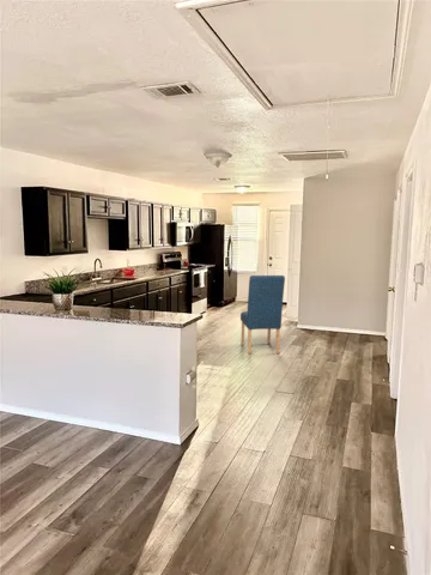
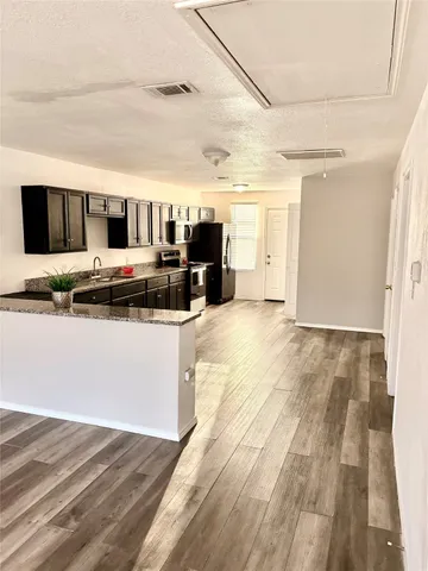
- chair (261, 311)
